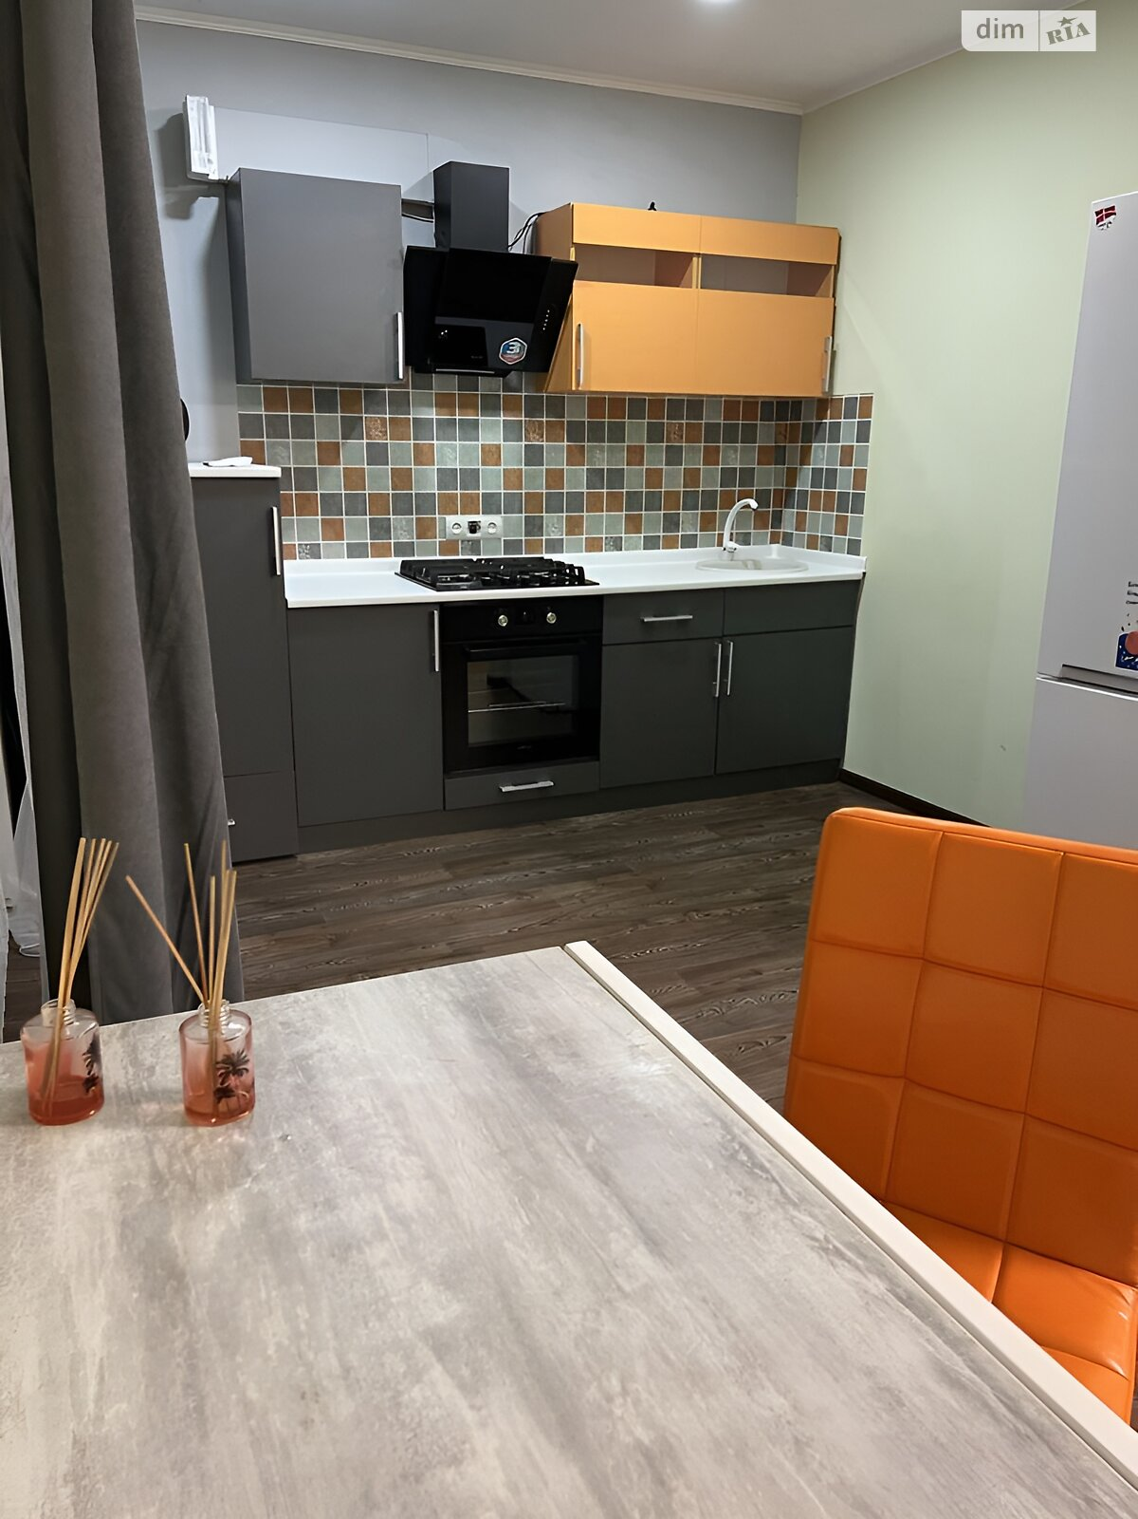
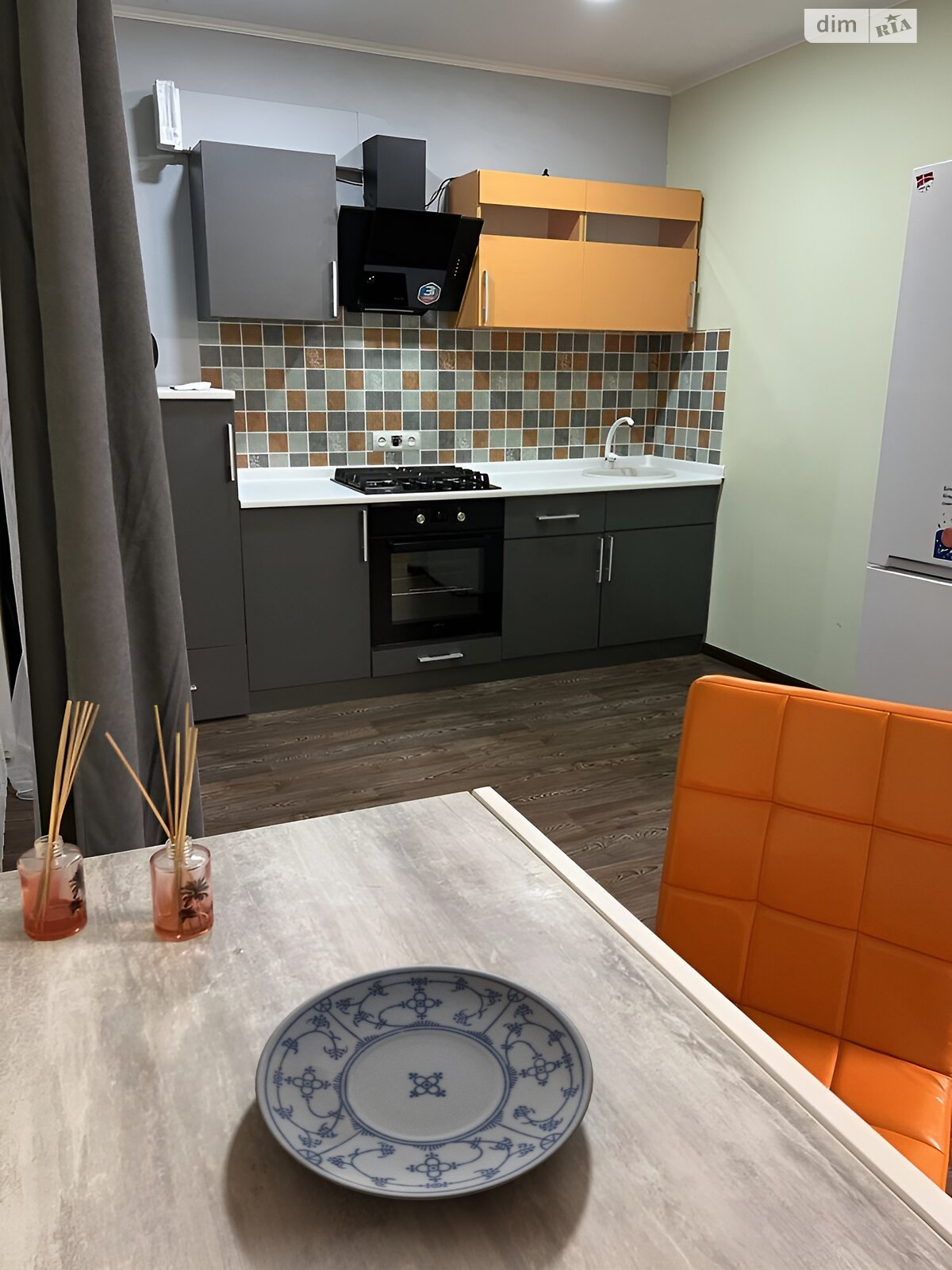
+ plate (425, 1076)
